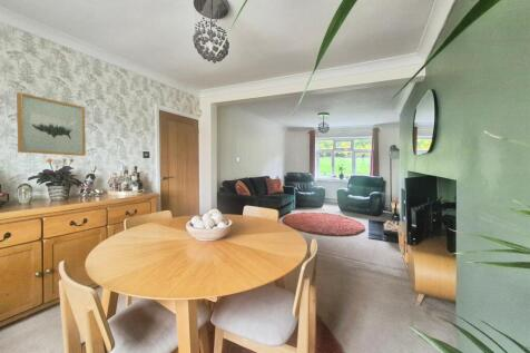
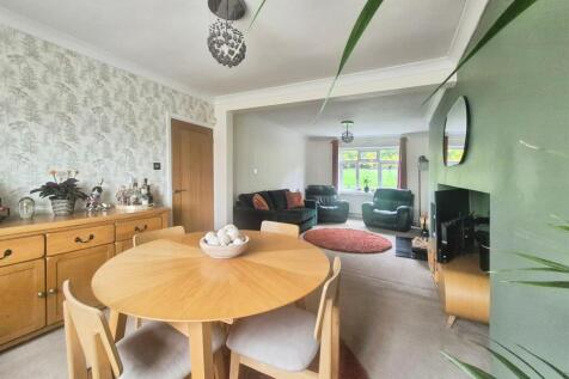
- wall art (53, 127)
